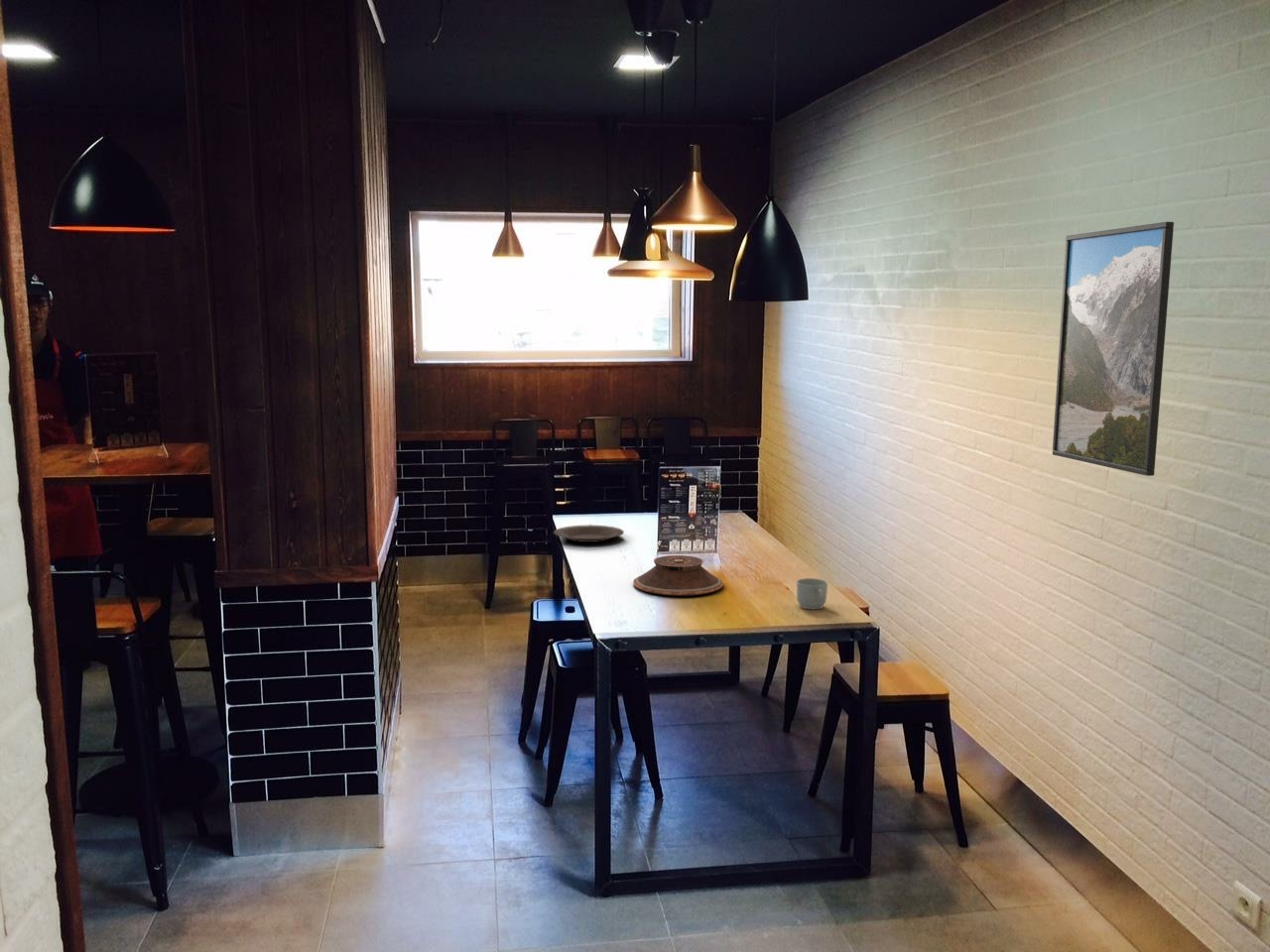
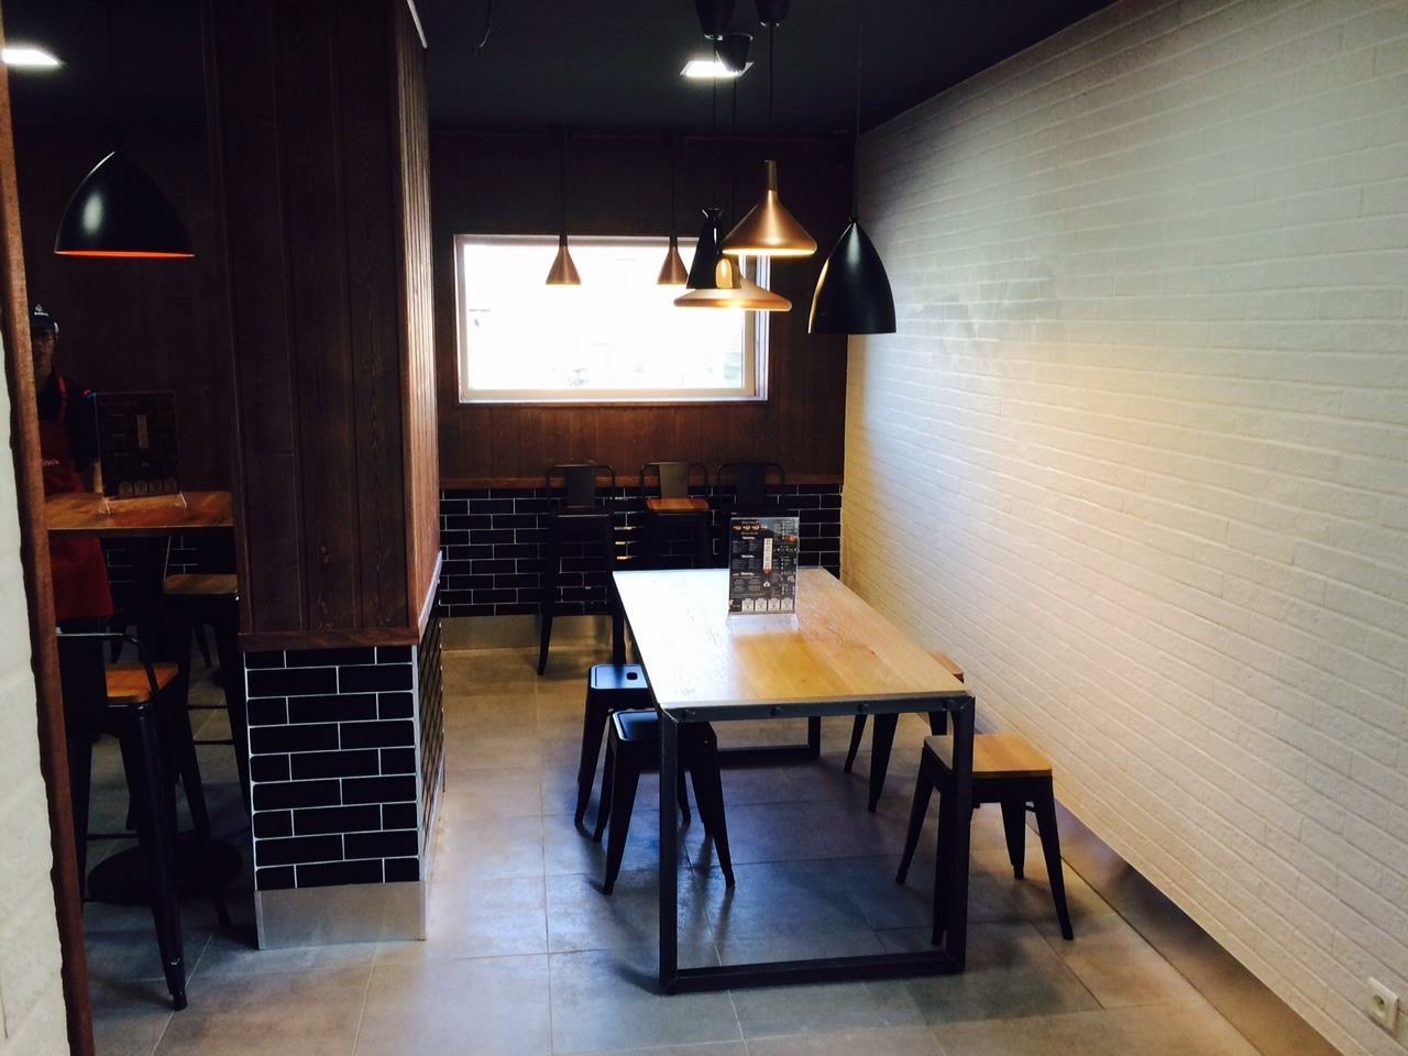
- mug (813, 595)
- plate (678, 572)
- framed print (1107, 348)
- plate (588, 535)
